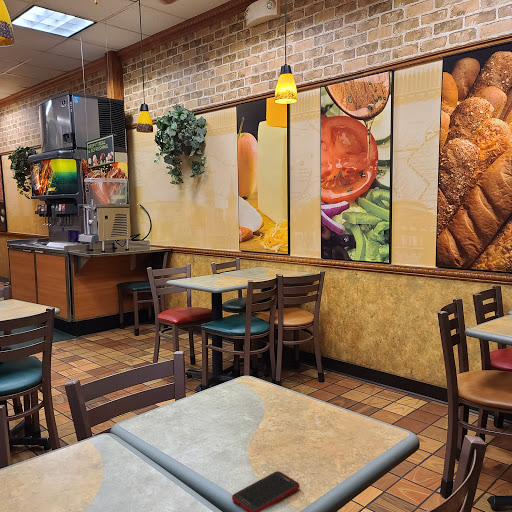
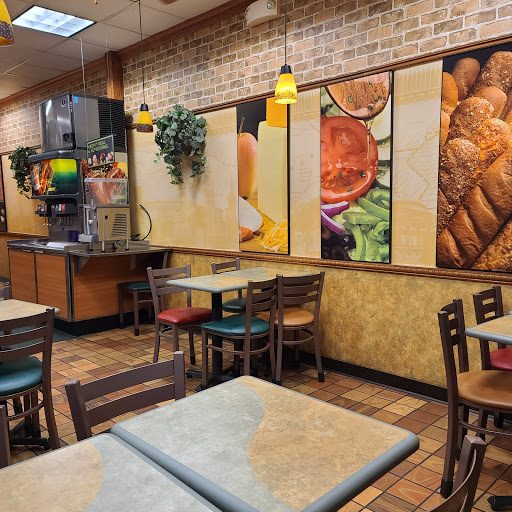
- cell phone (266, 491)
